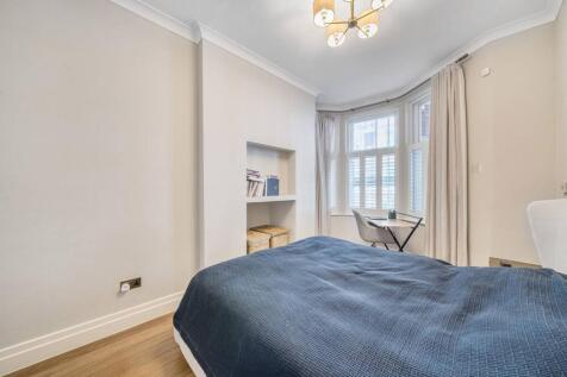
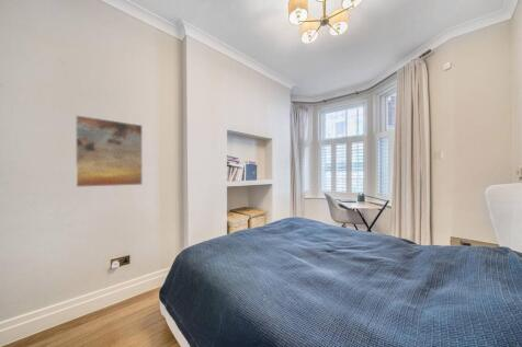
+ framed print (112, 153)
